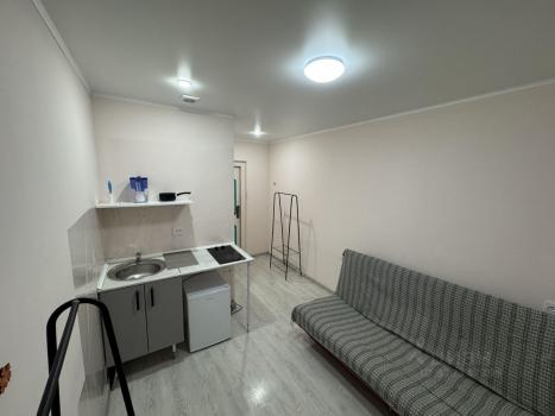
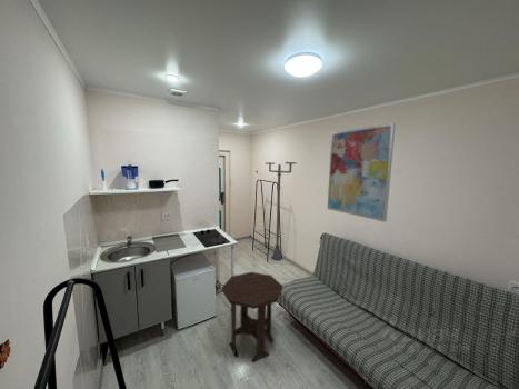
+ floor lamp (278, 211)
+ wall art (356, 172)
+ side table (251, 318)
